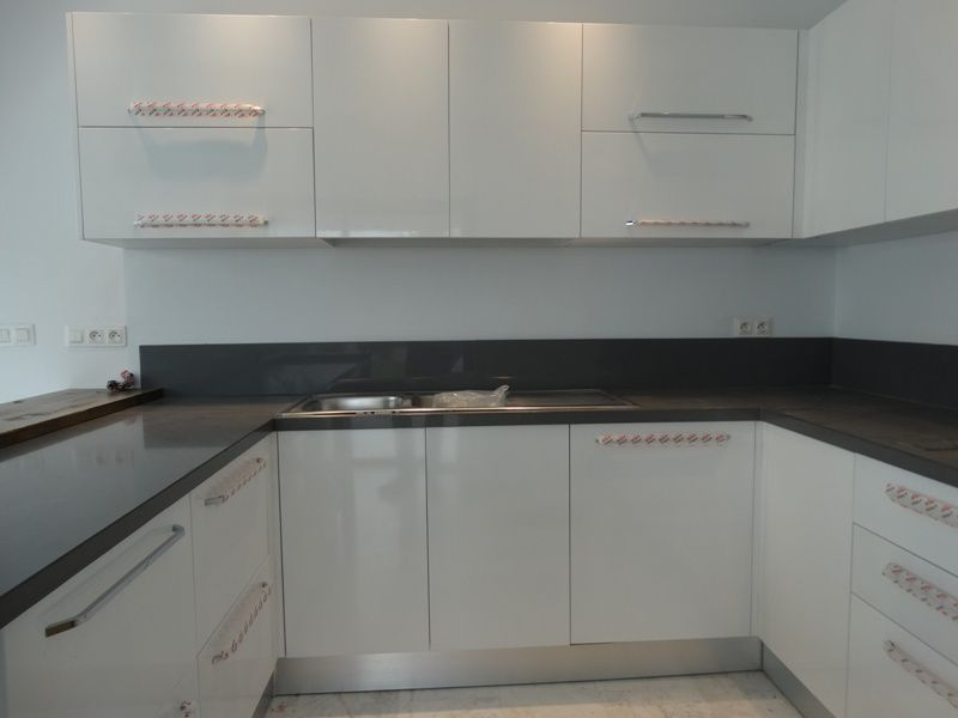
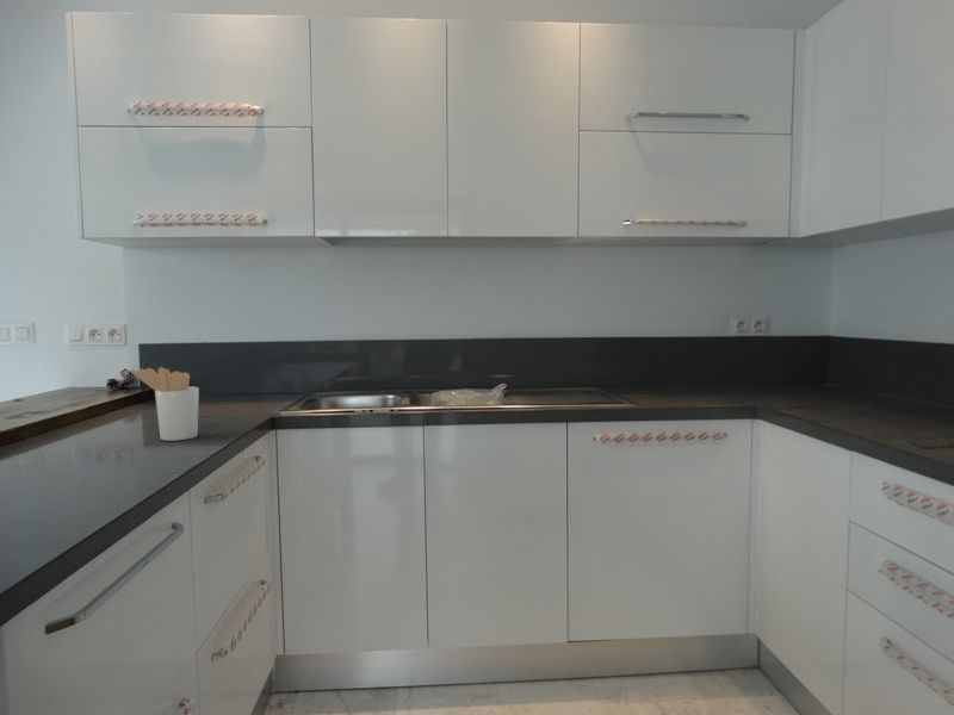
+ utensil holder (167, 400)
